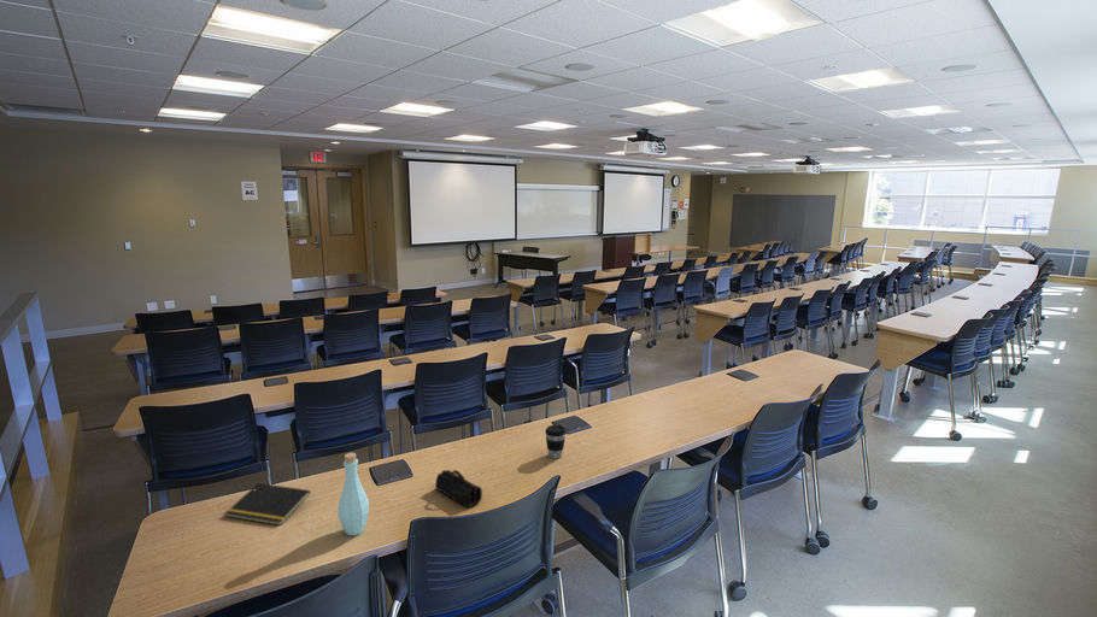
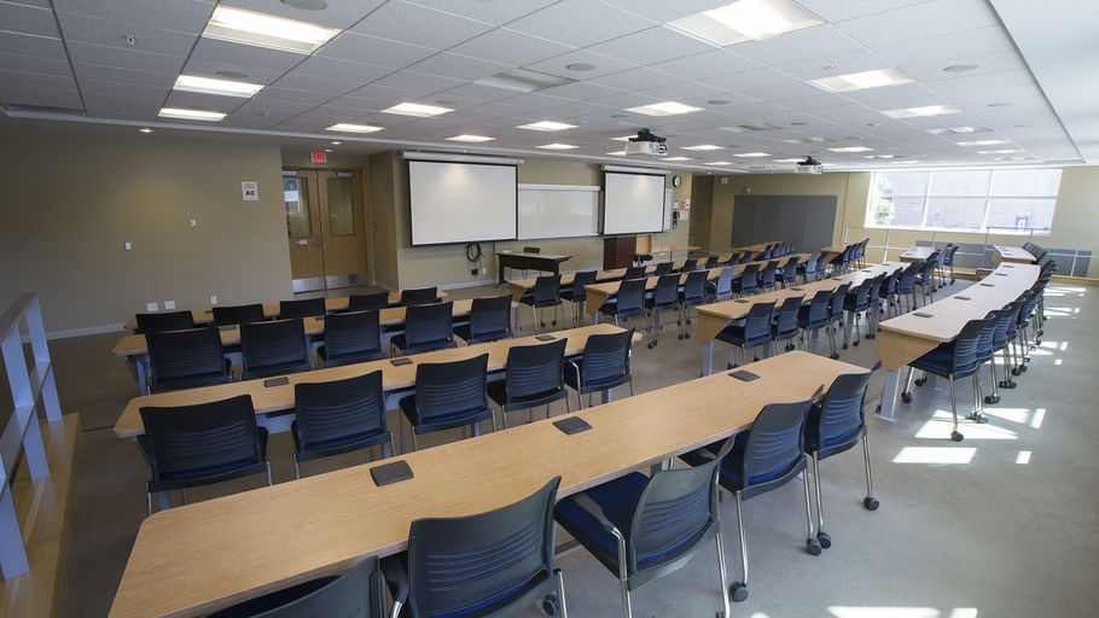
- pencil case (458, 482)
- notepad (269, 503)
- bottle (352, 493)
- coffee cup (555, 441)
